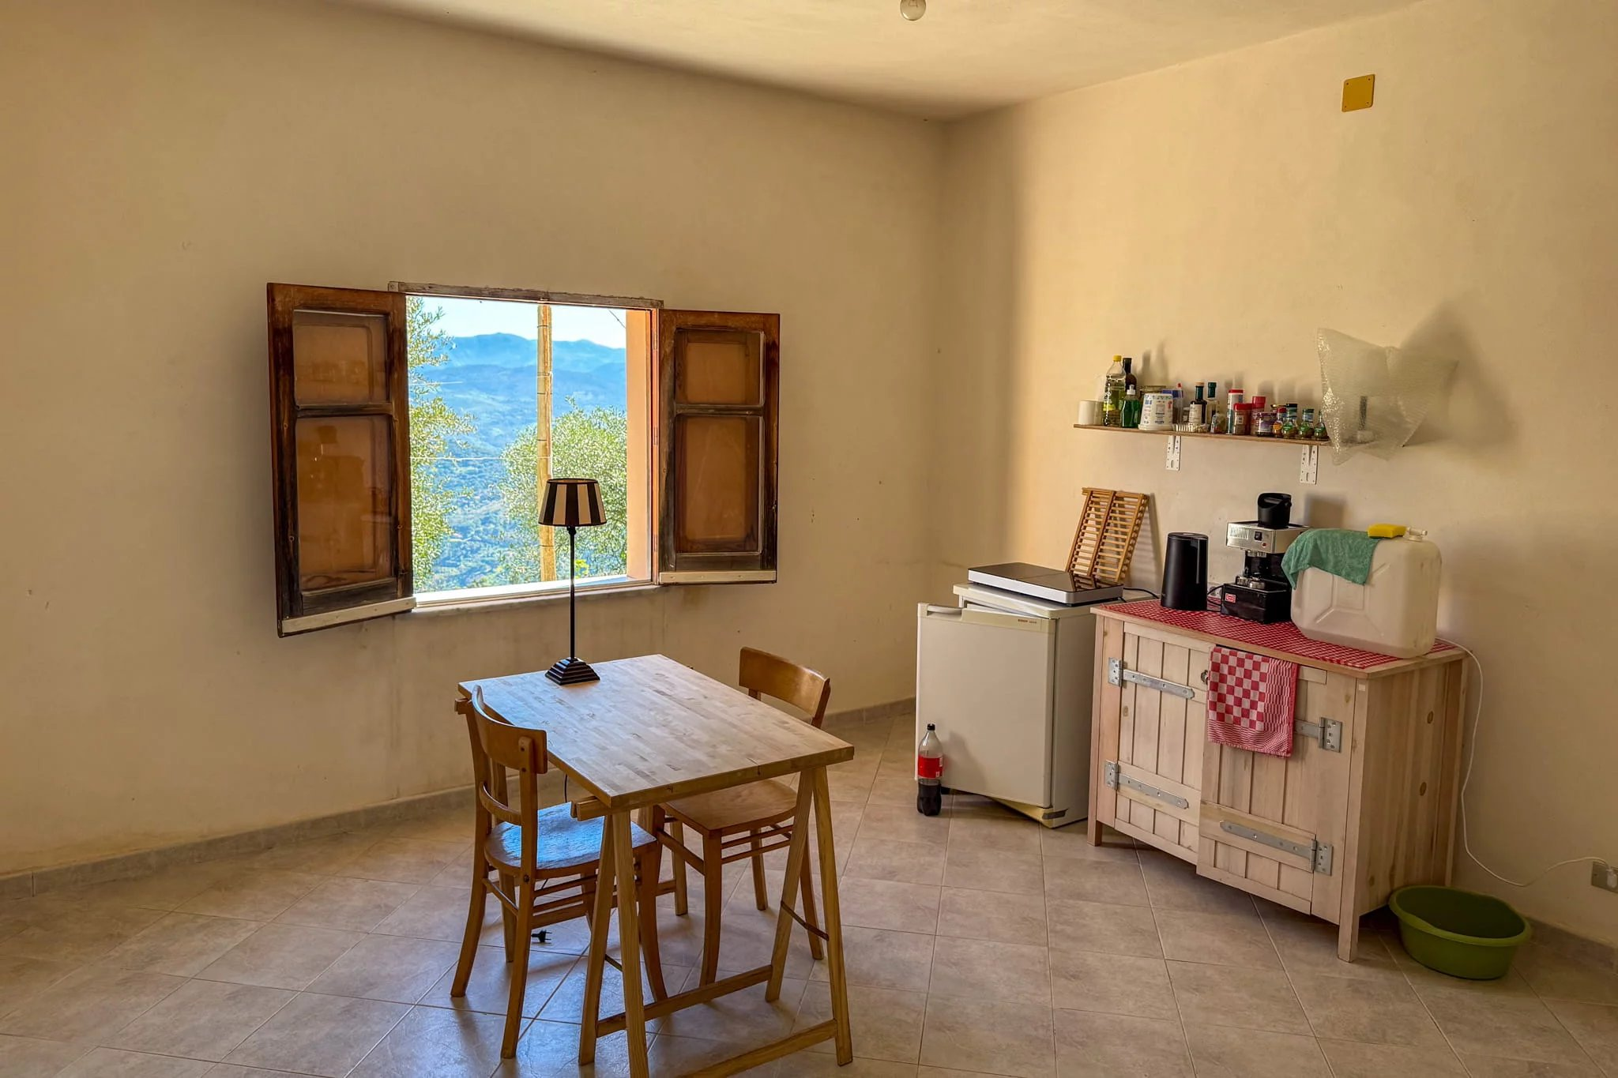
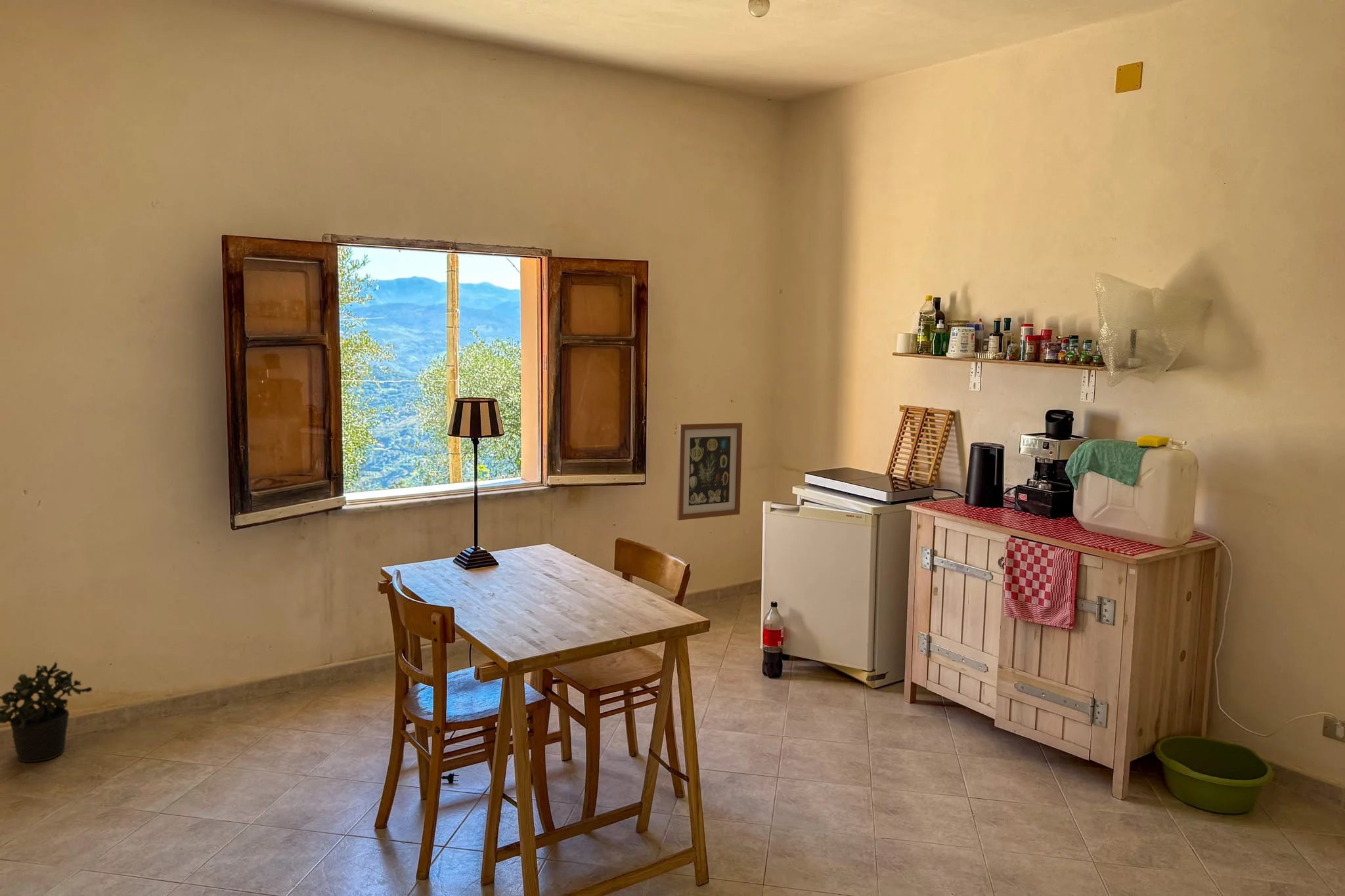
+ wall art (710, 470)
+ potted plant (45, 709)
